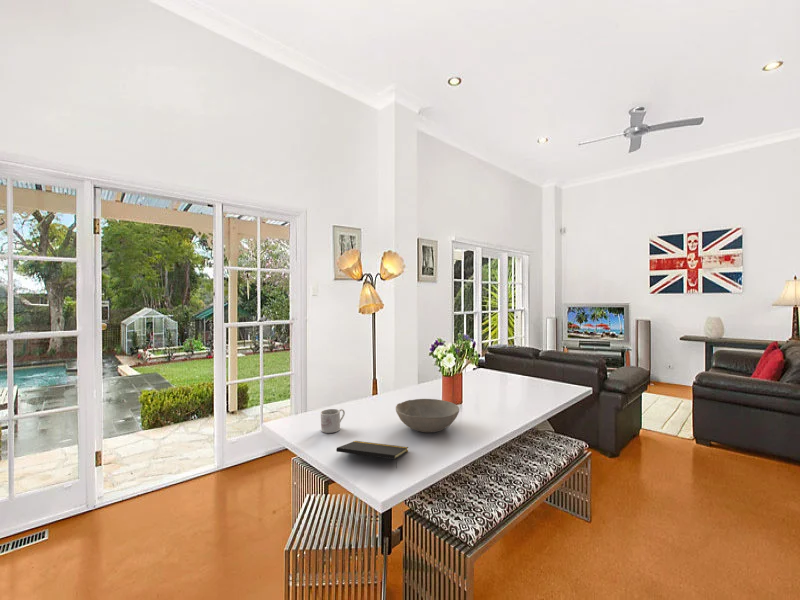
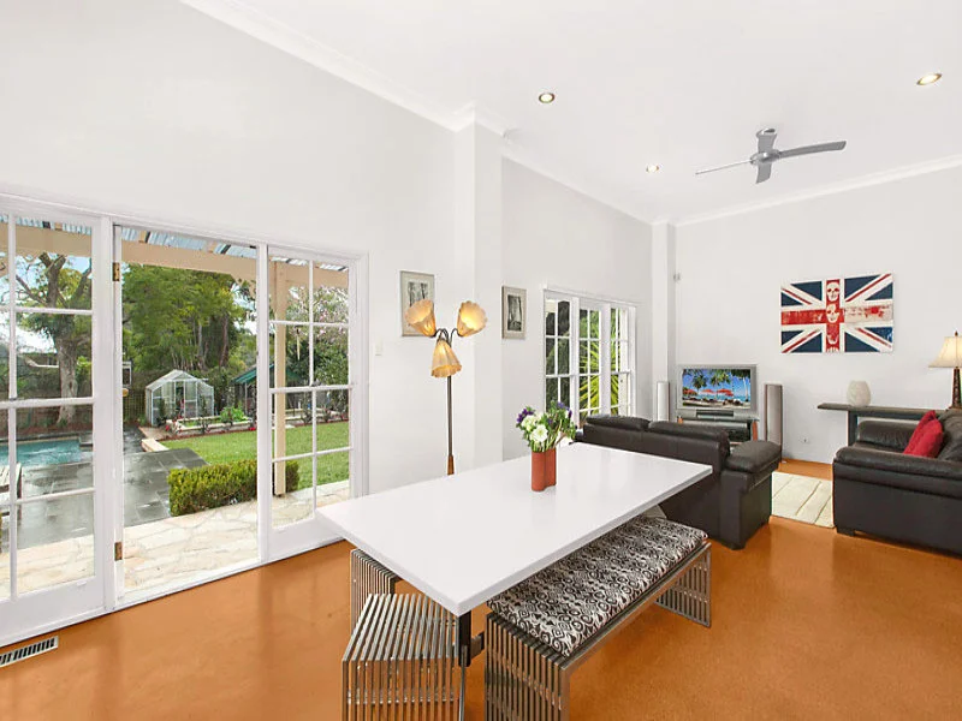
- notepad (373, 449)
- bowl (427, 417)
- mug (333, 419)
